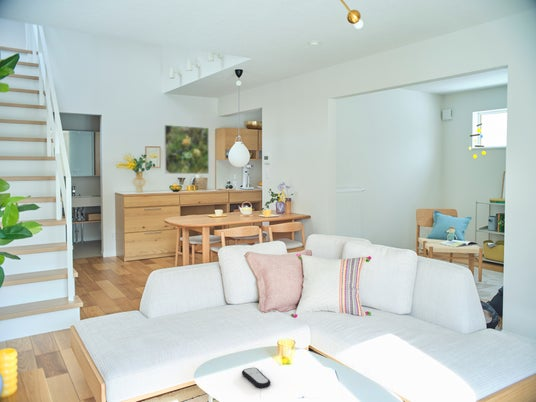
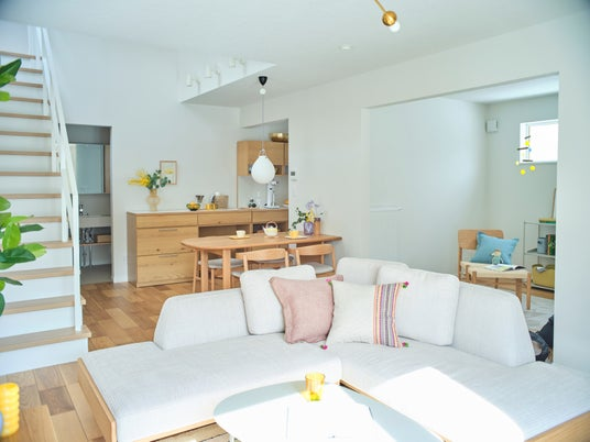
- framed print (187, 150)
- remote control (256, 377)
